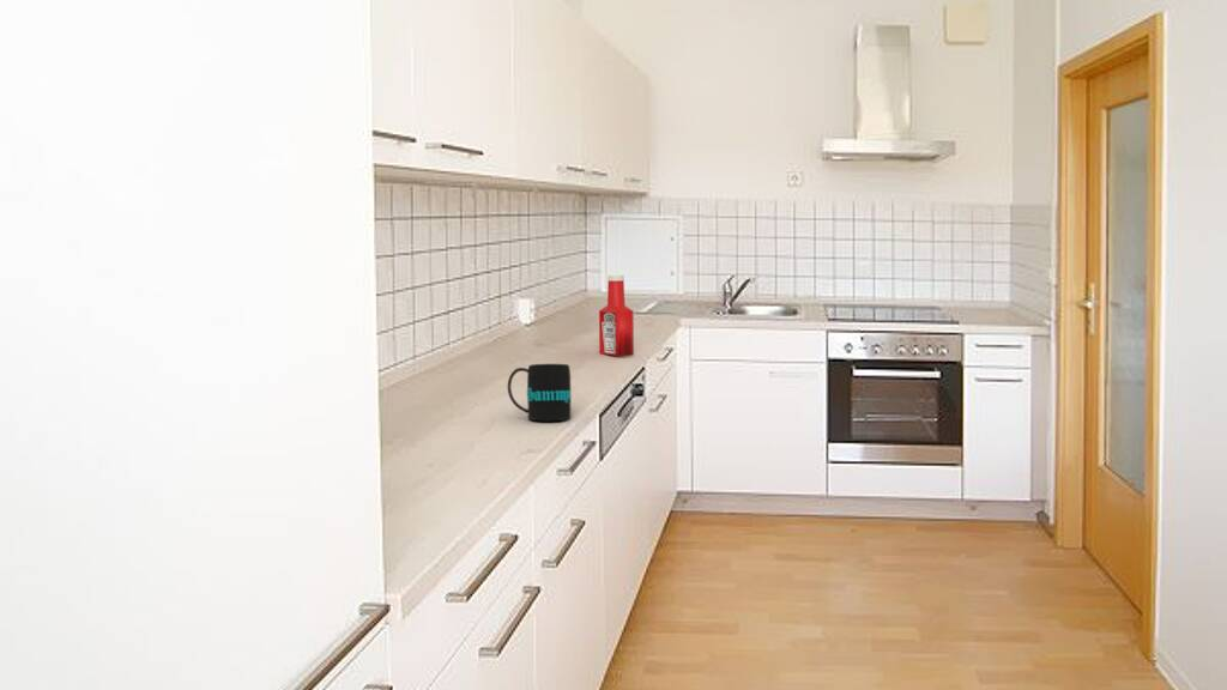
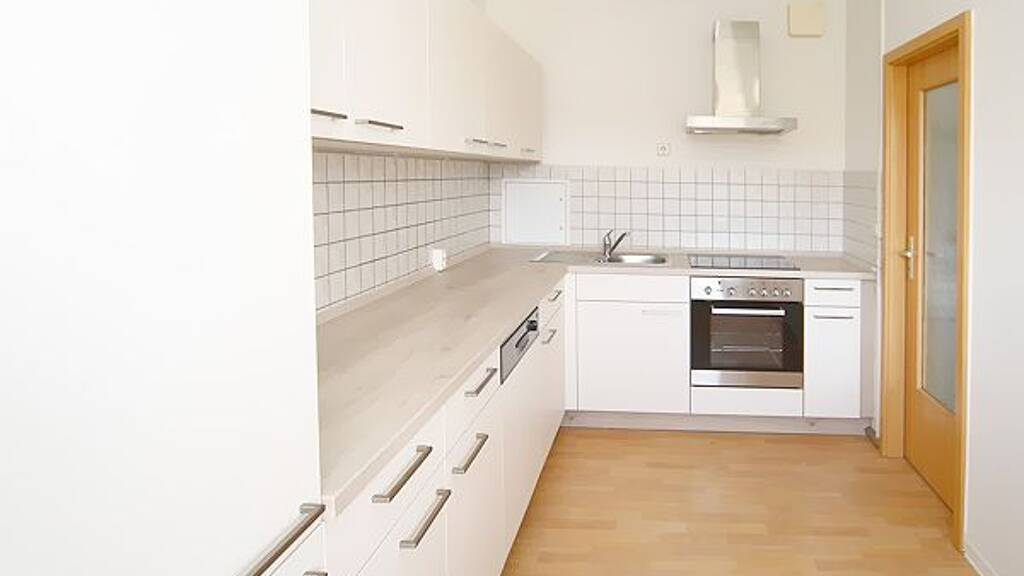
- soap bottle (616, 314)
- mug (539, 392)
